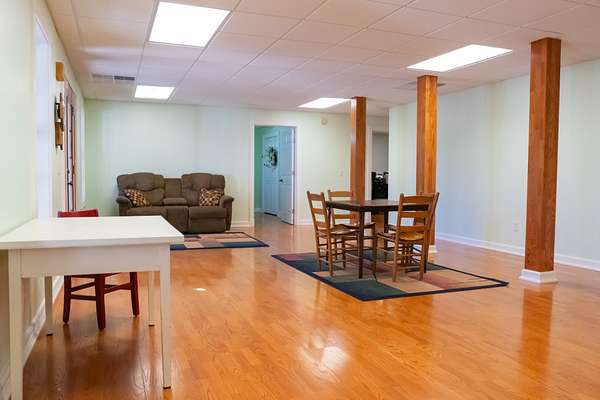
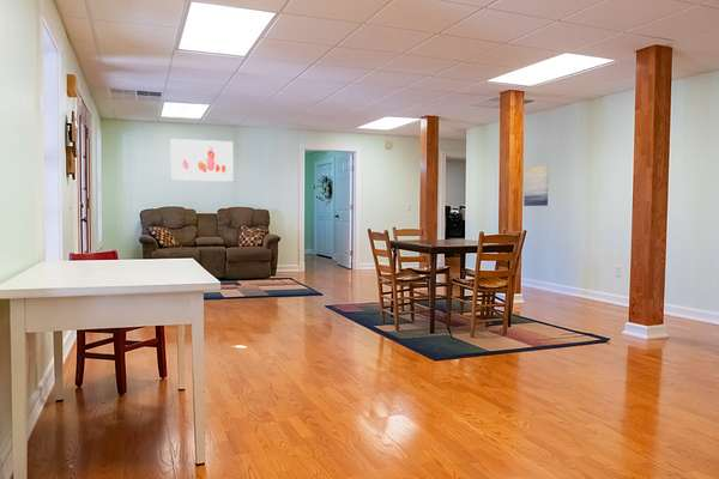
+ wall art (201, 160)
+ wall art (536, 186)
